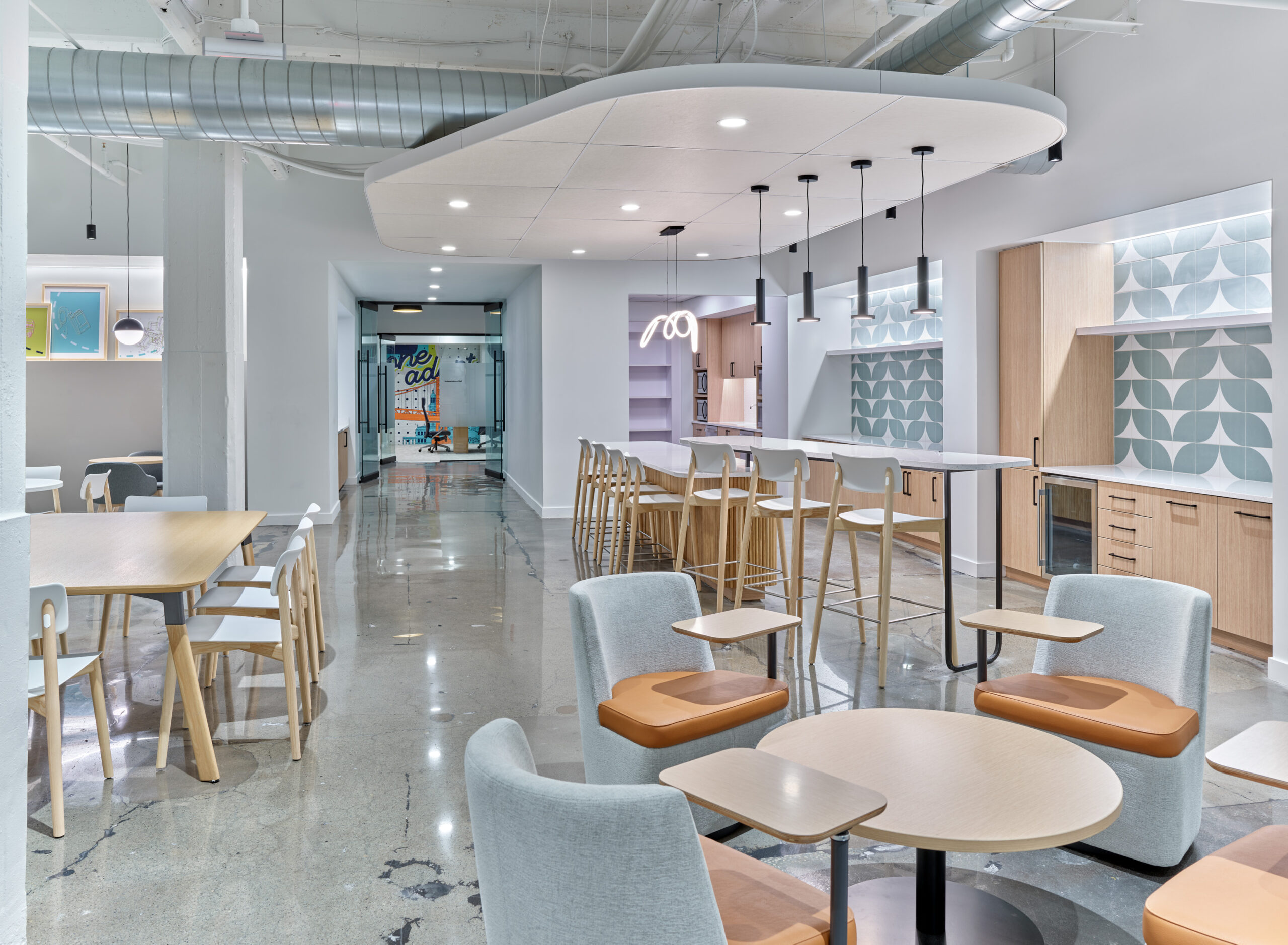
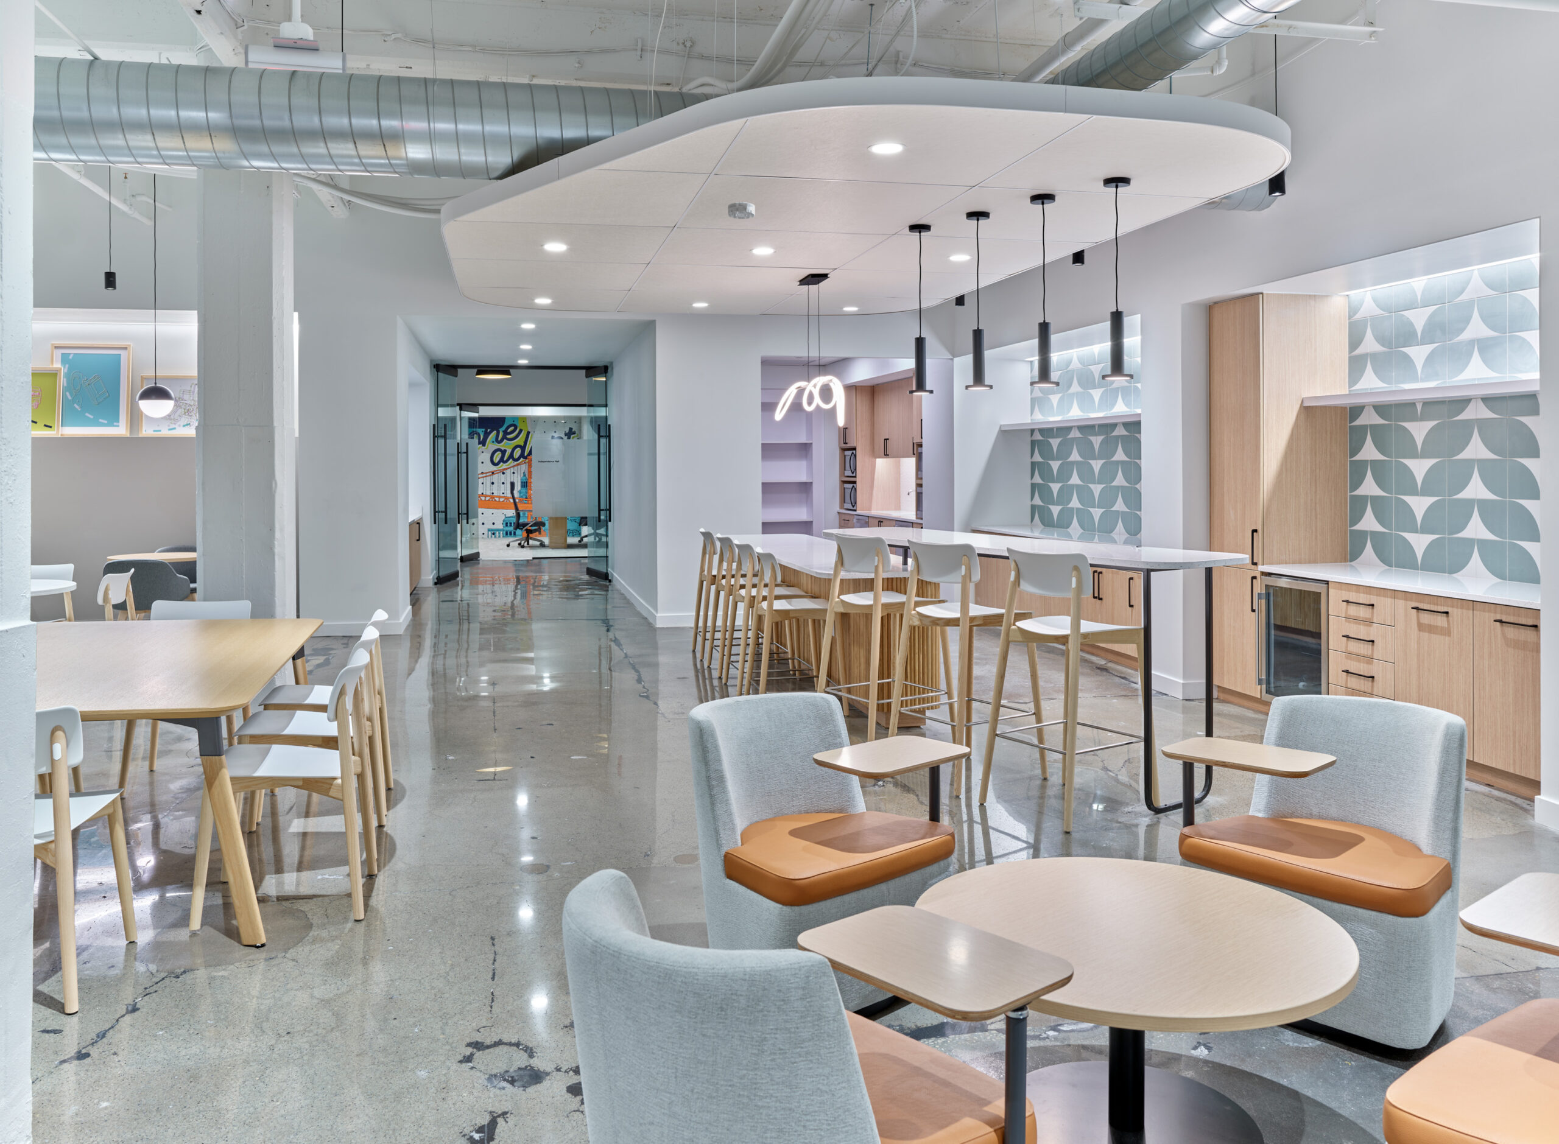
+ smoke detector (741, 211)
